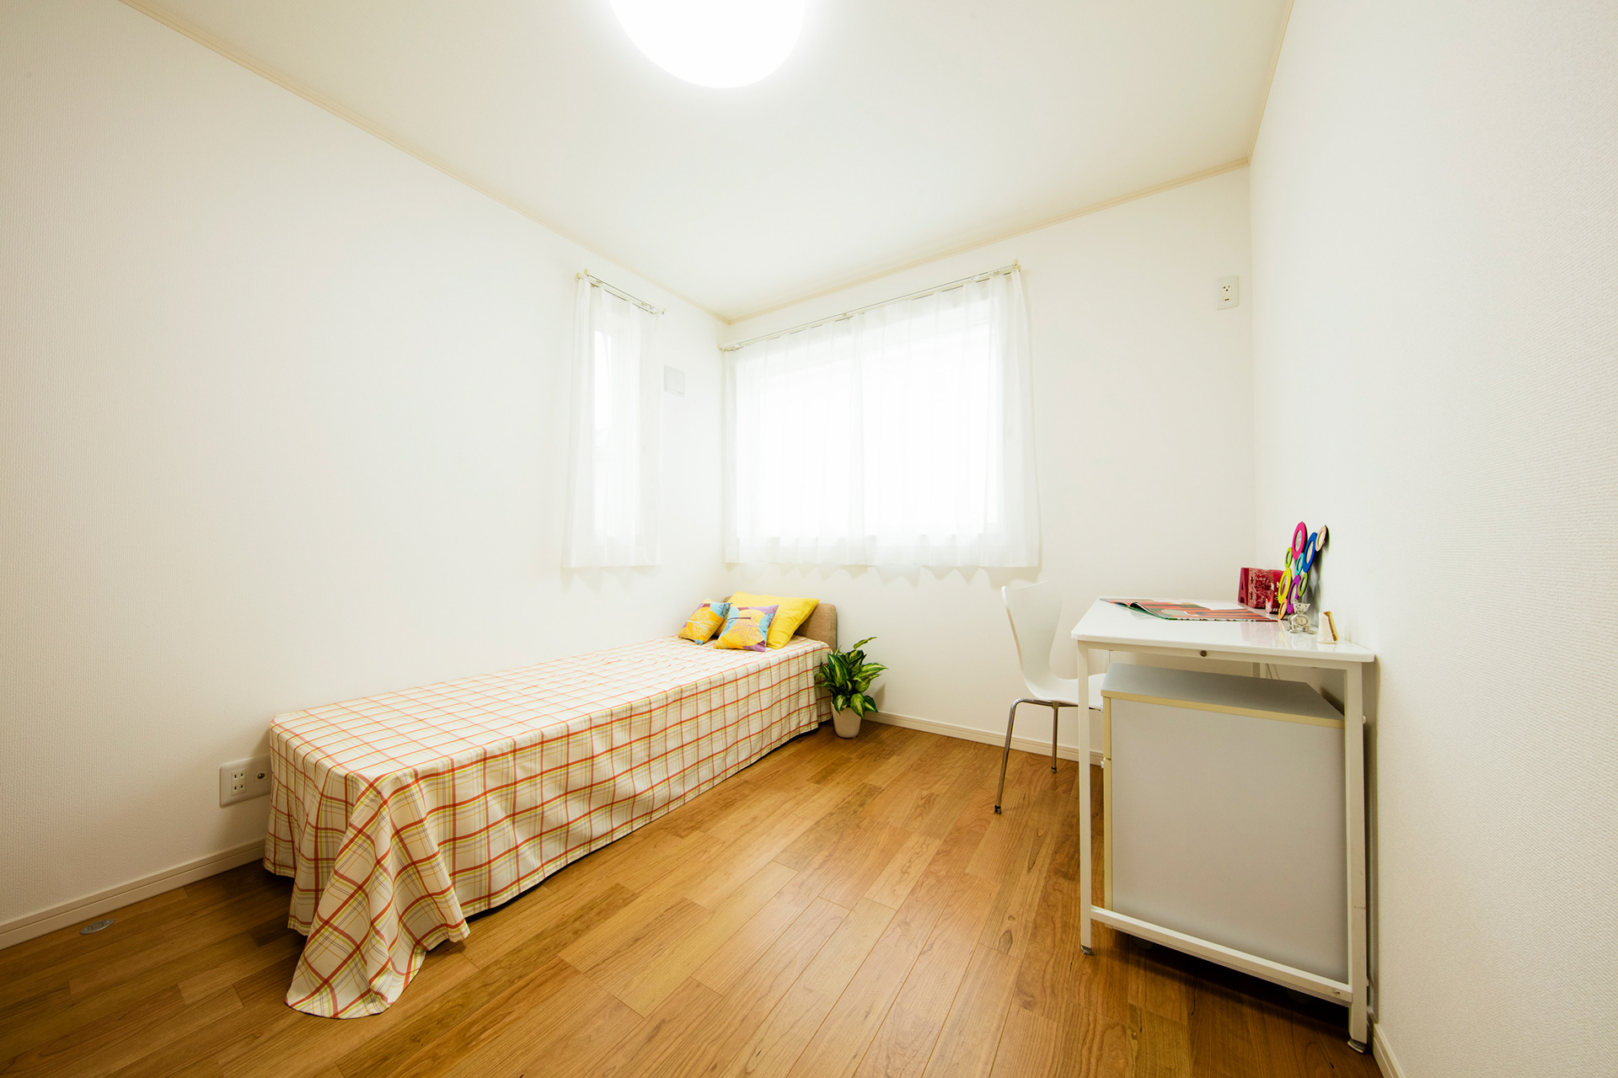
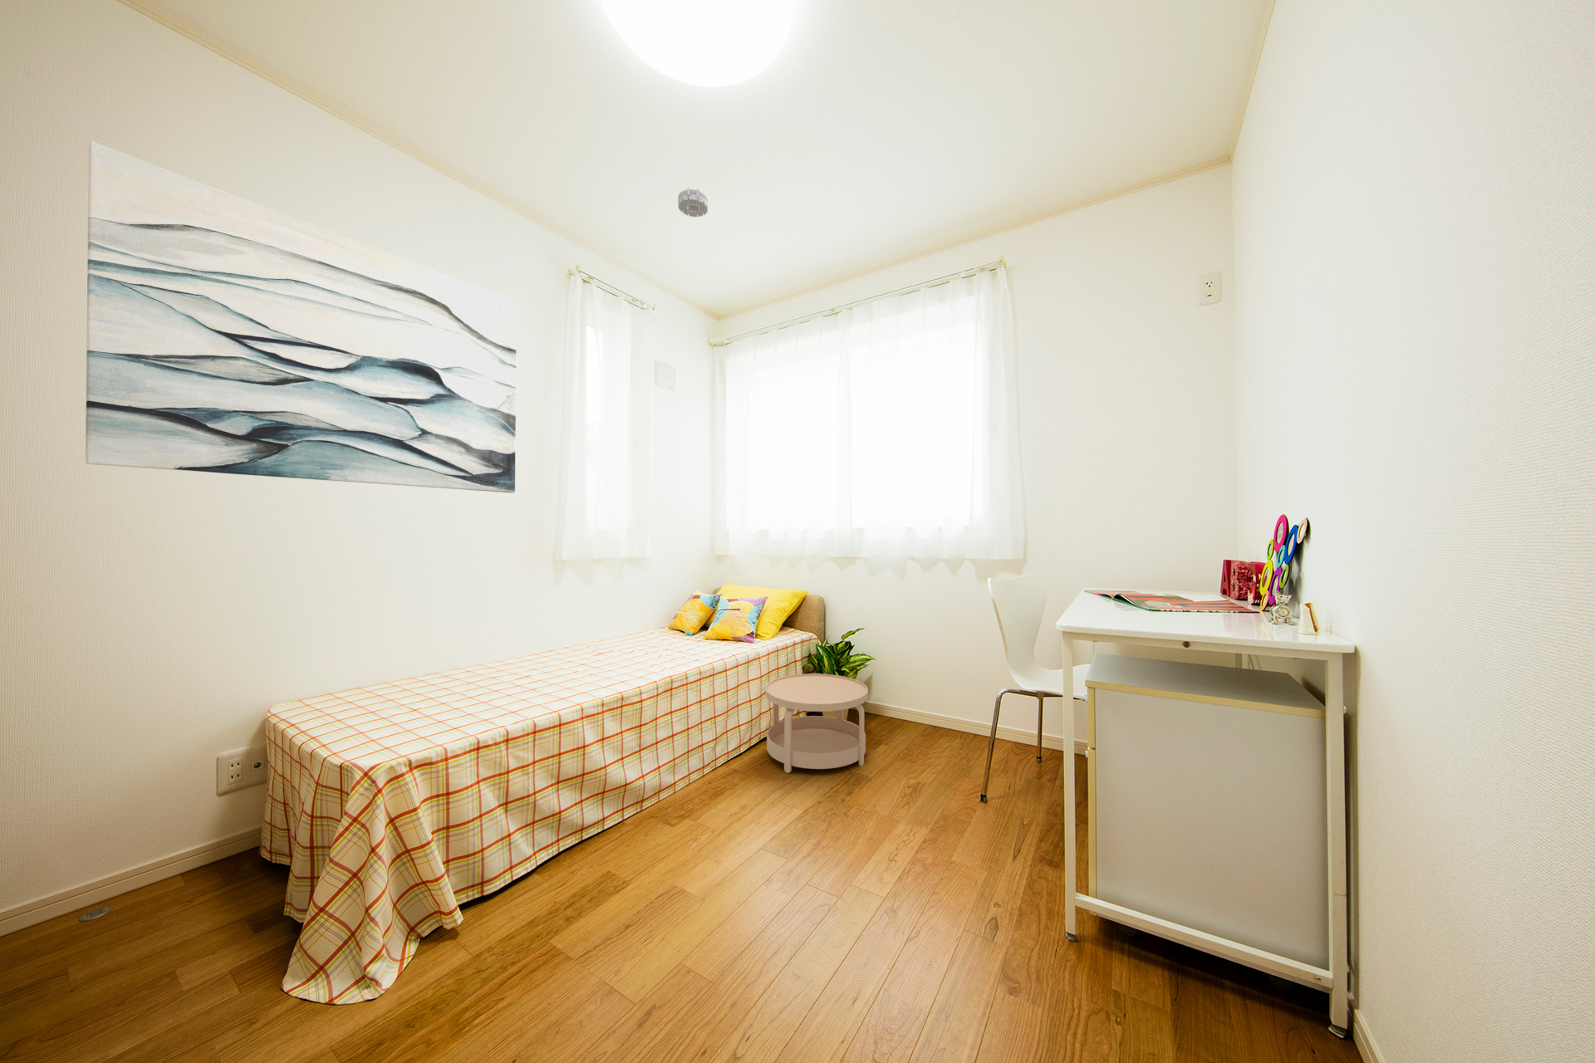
+ smoke detector (693, 202)
+ side table (815, 720)
+ wall art (355, 362)
